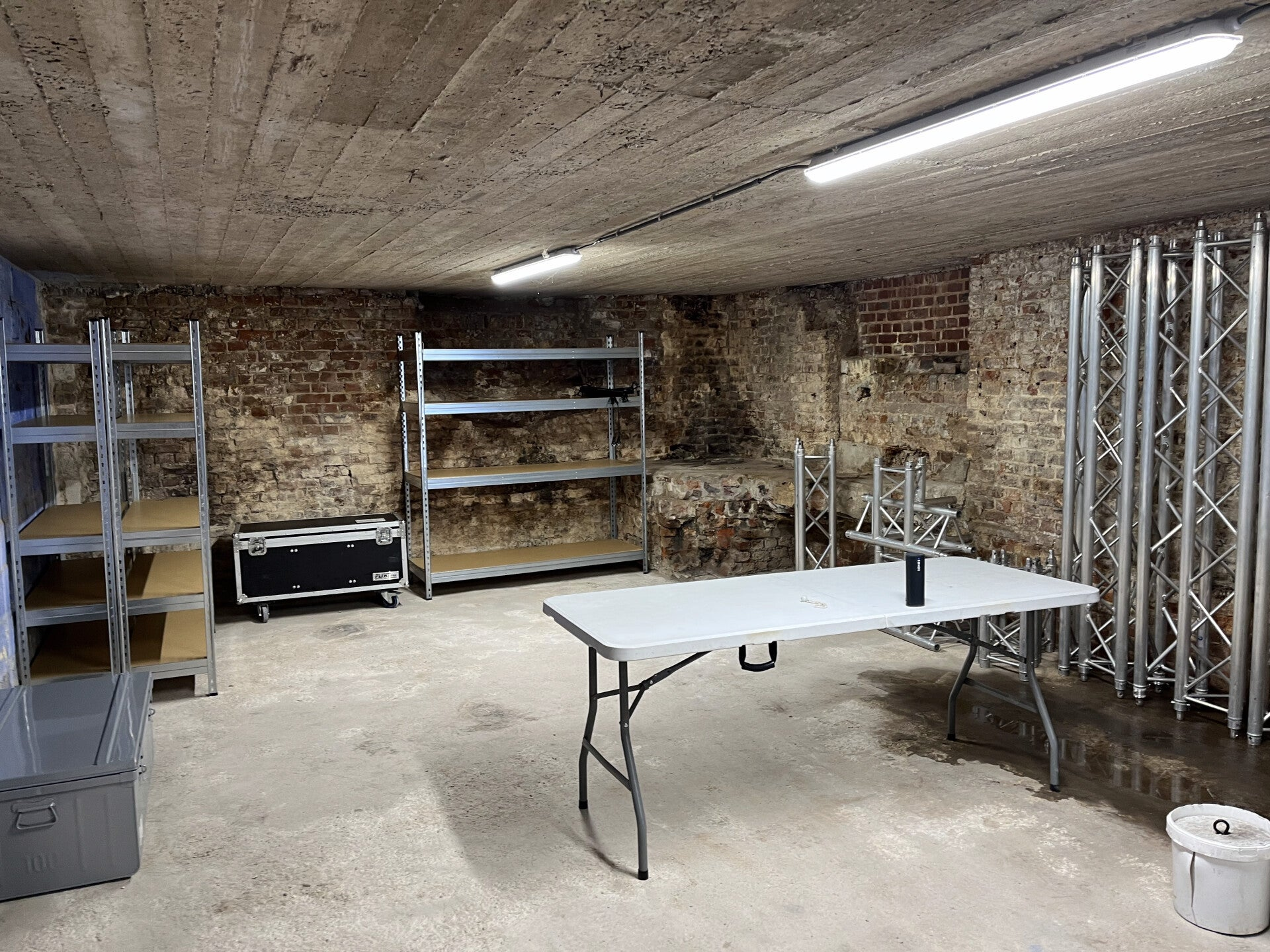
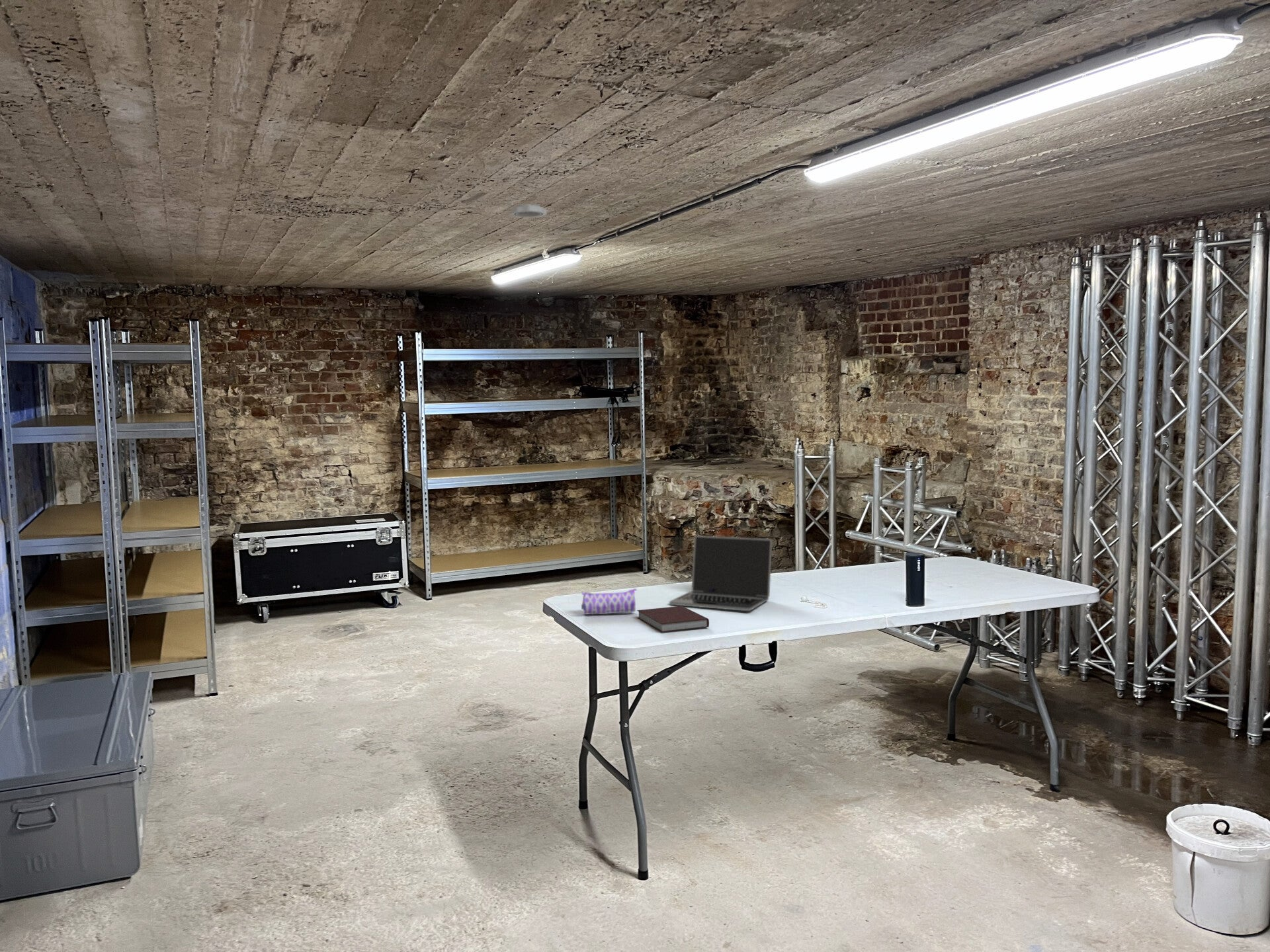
+ pencil case (609, 601)
+ smoke detector (528, 209)
+ notebook (672, 618)
+ laptop (720, 571)
